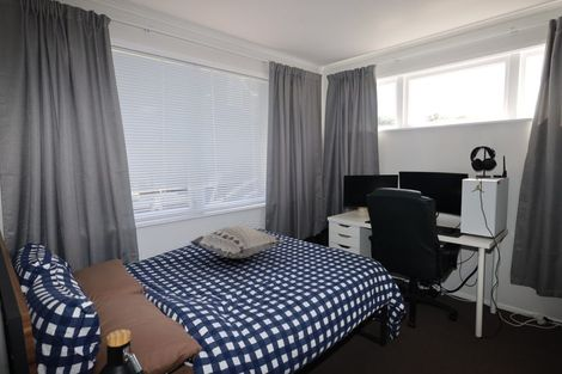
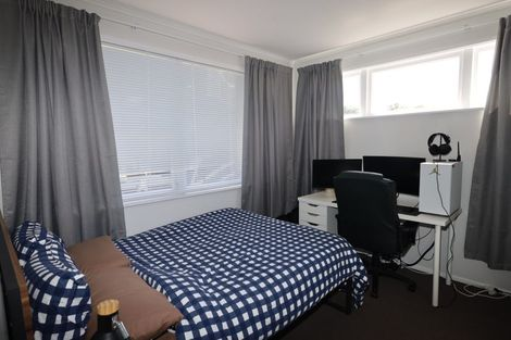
- decorative pillow (237, 241)
